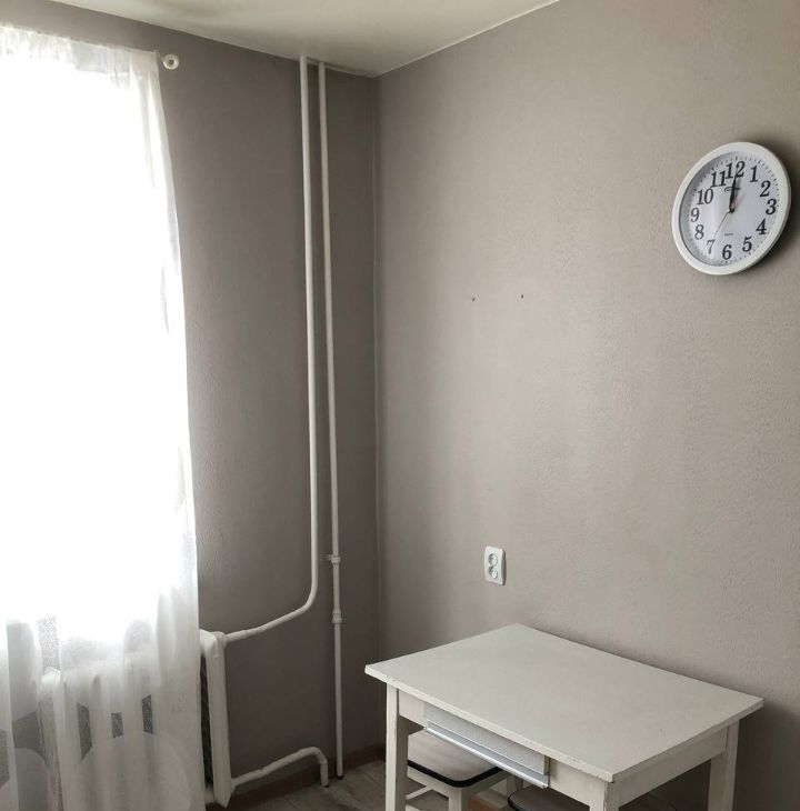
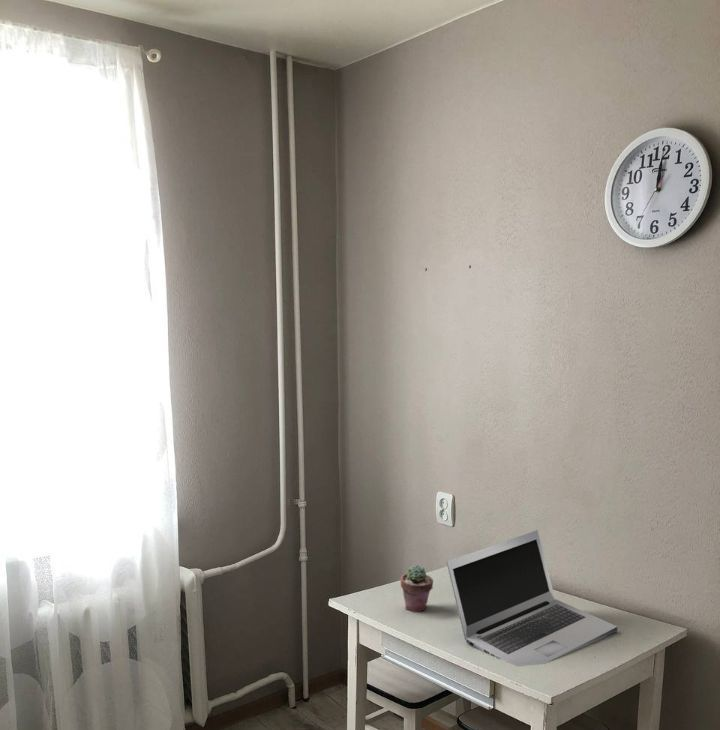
+ potted succulent (416, 587)
+ laptop (532, 596)
